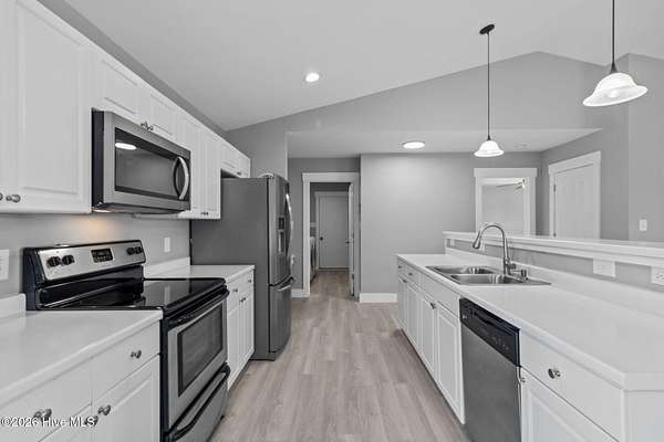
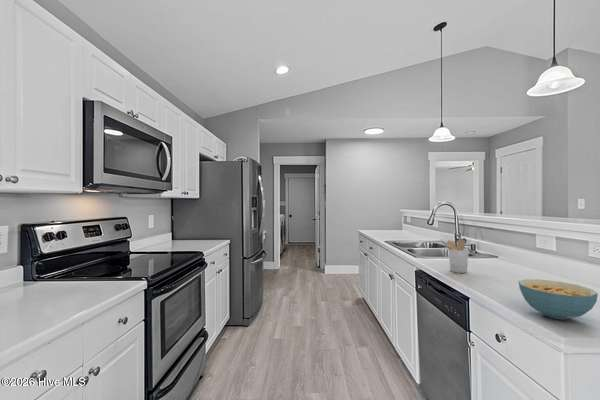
+ utensil holder (453, 254)
+ cereal bowl (555, 301)
